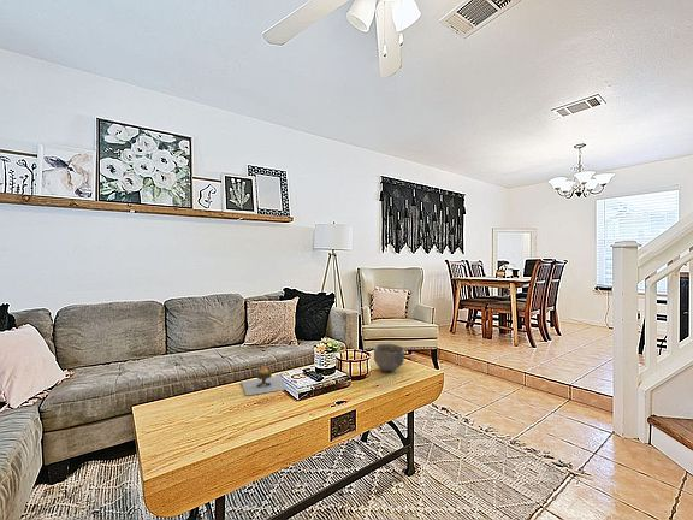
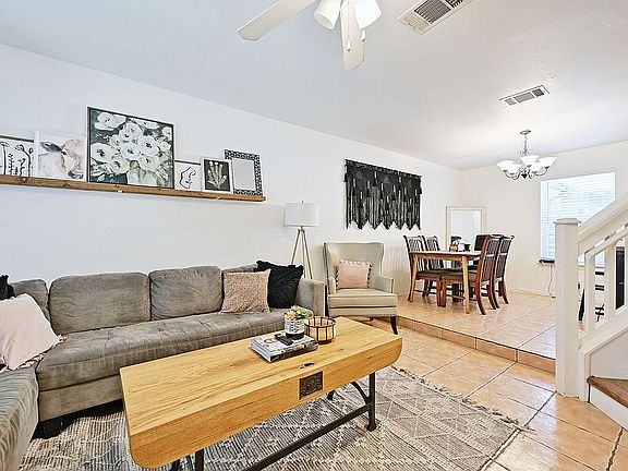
- candle (263, 374)
- bowl (389, 358)
